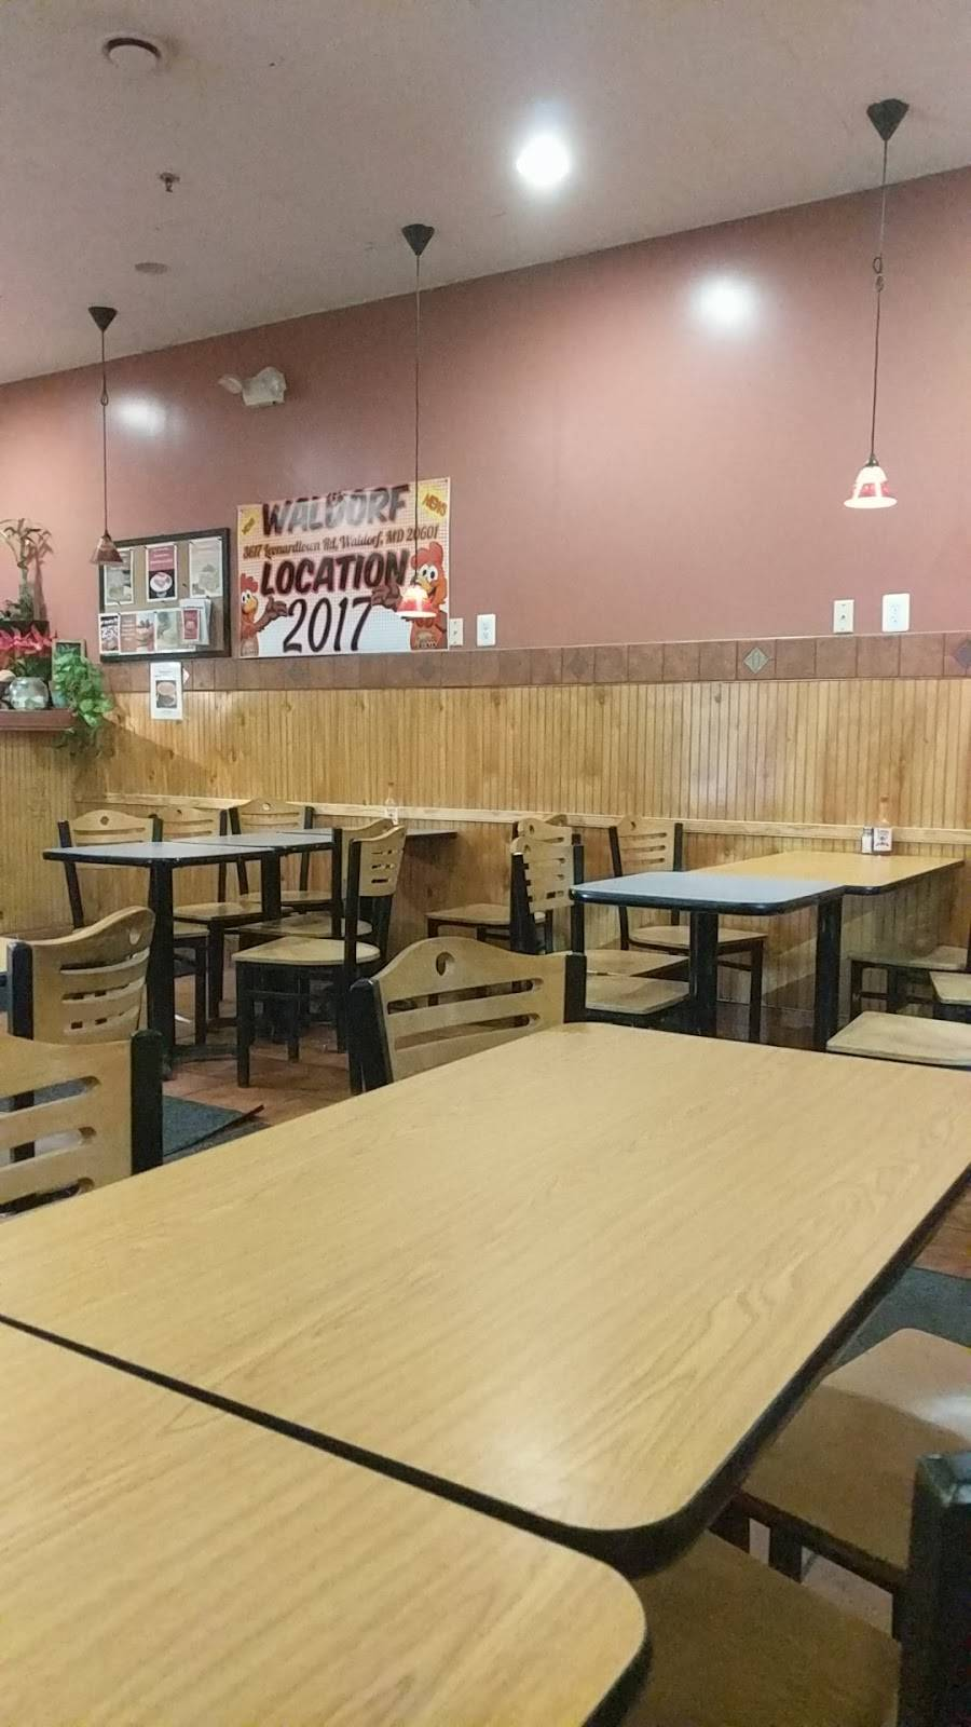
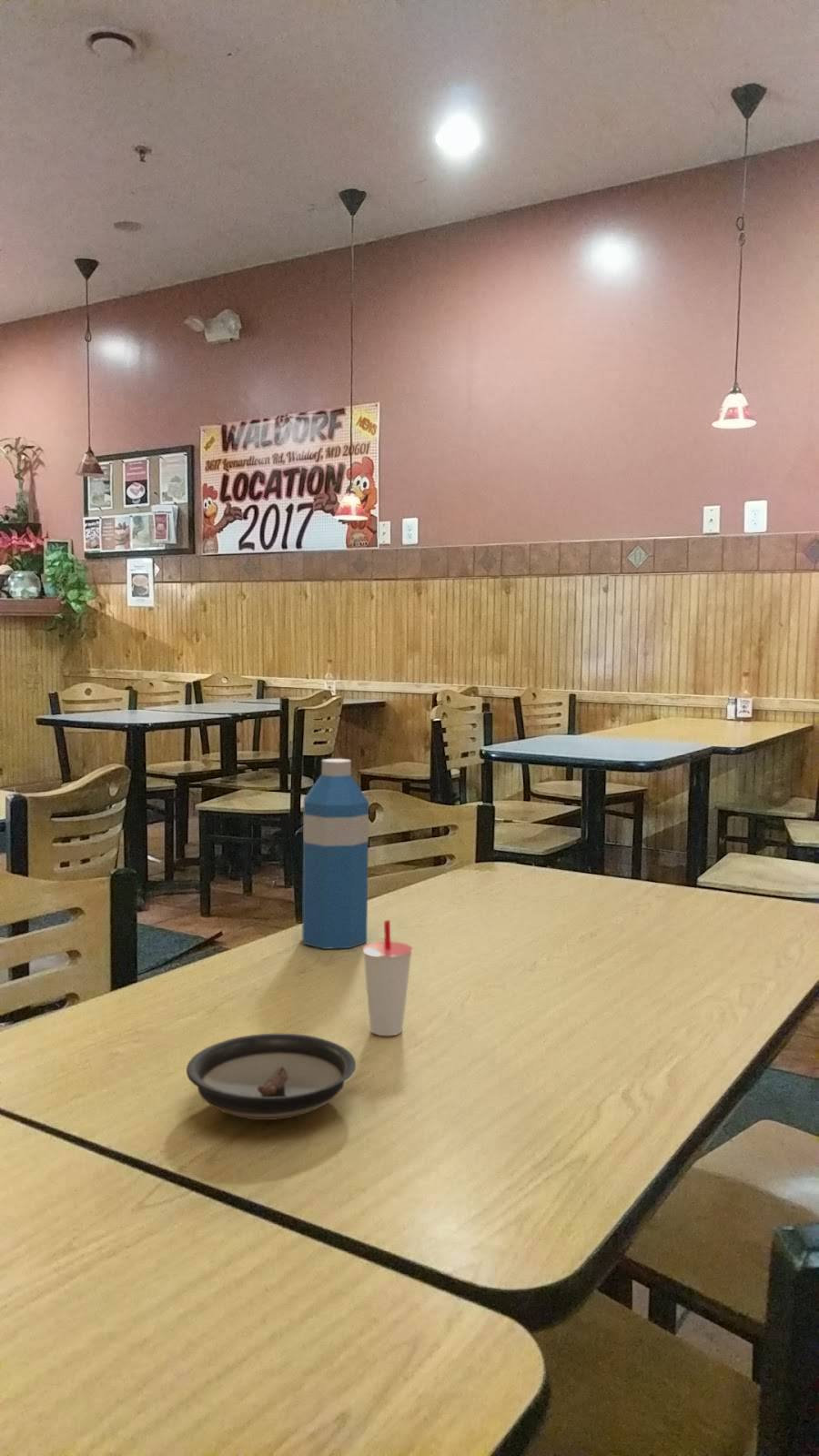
+ water bottle (335, 850)
+ cup (387, 975)
+ saucer (271, 1082)
